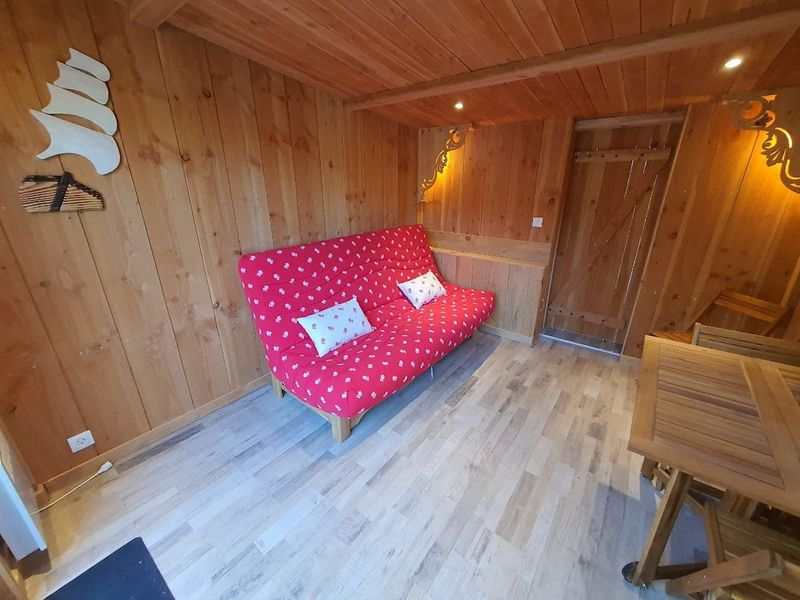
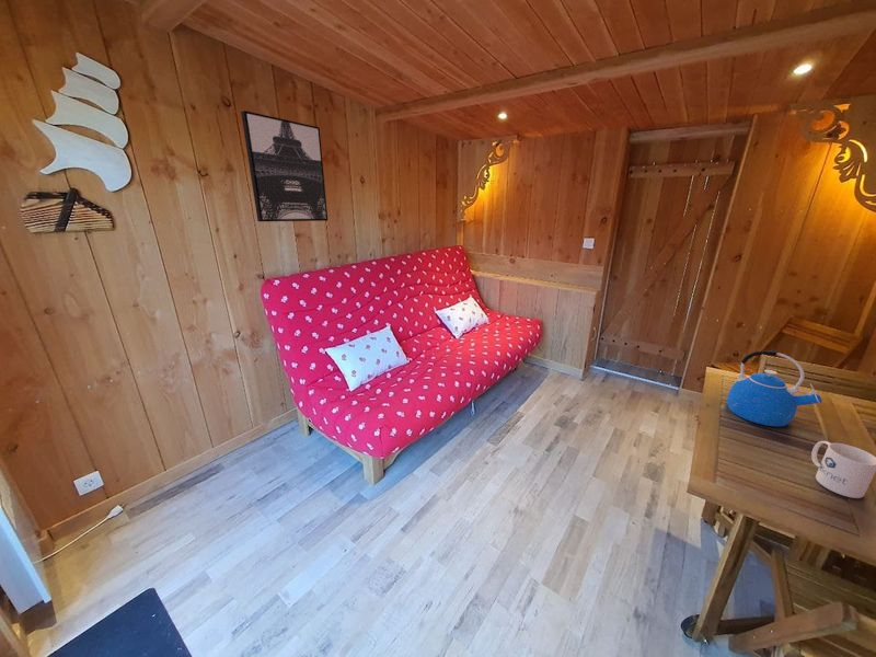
+ mug (841, 465)
+ kettle (775, 385)
+ wall art (289, 172)
